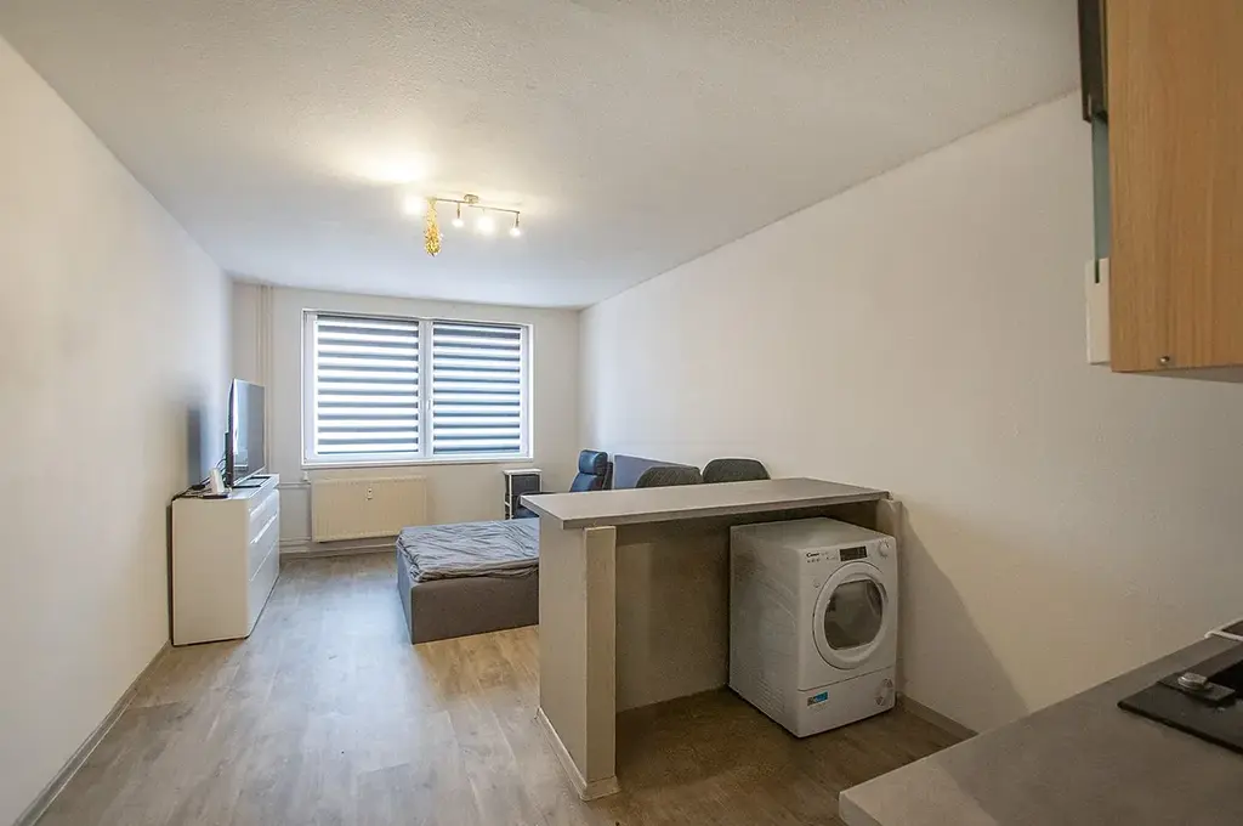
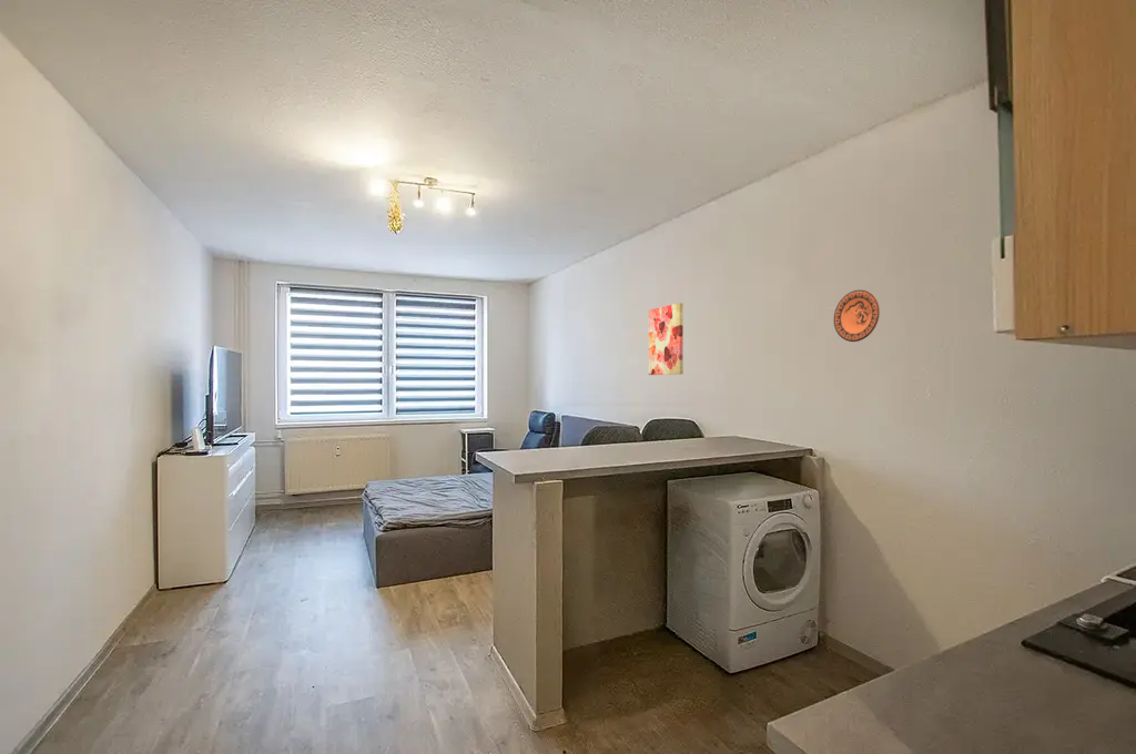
+ wall art (665, 340)
+ decorative plate (855, 316)
